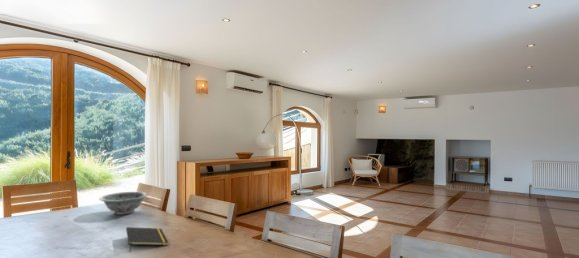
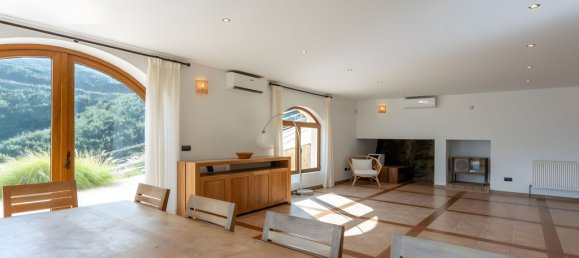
- notepad (146, 235)
- decorative bowl (124, 204)
